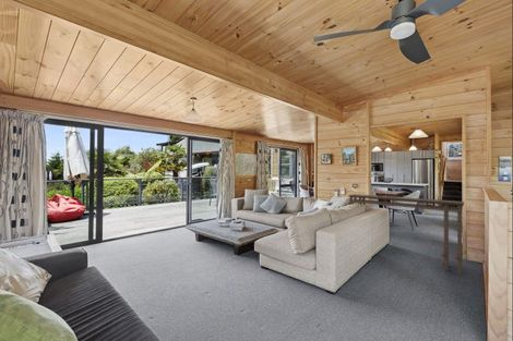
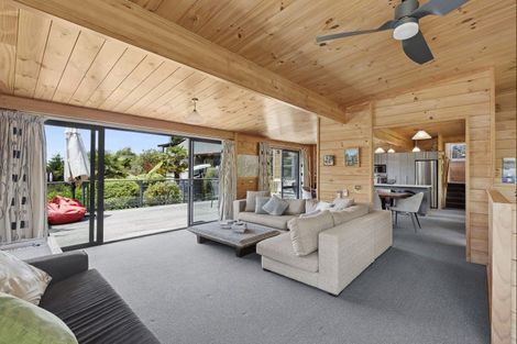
- console table (399, 206)
